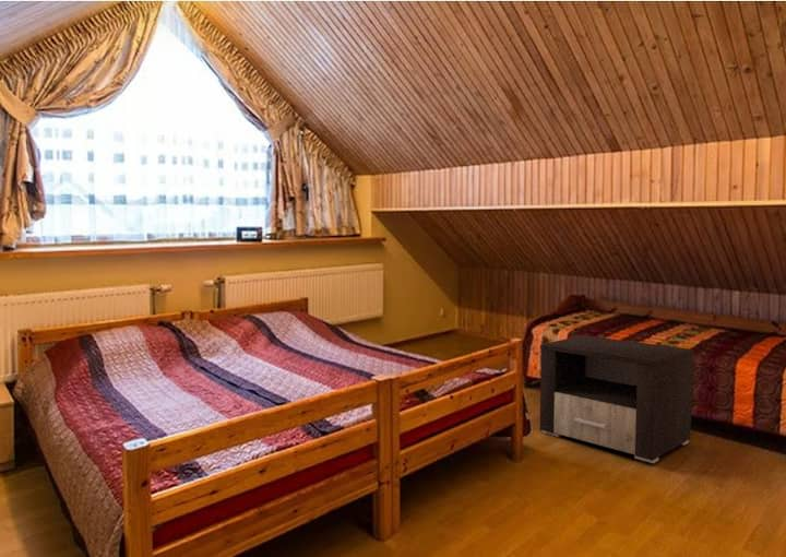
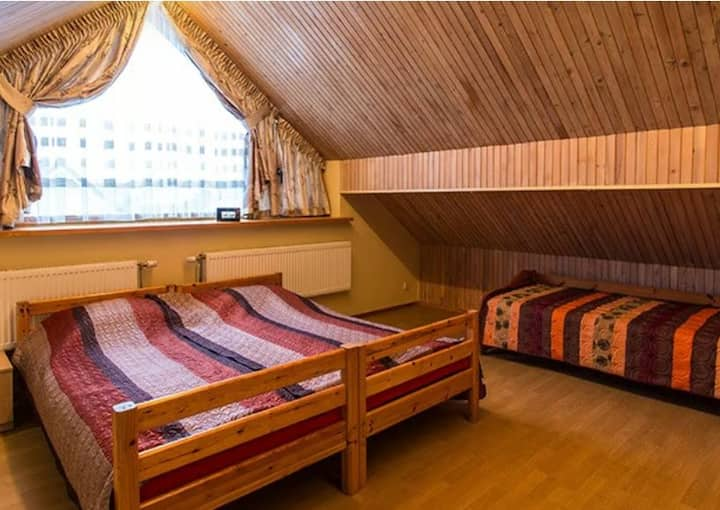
- nightstand (612, 392)
